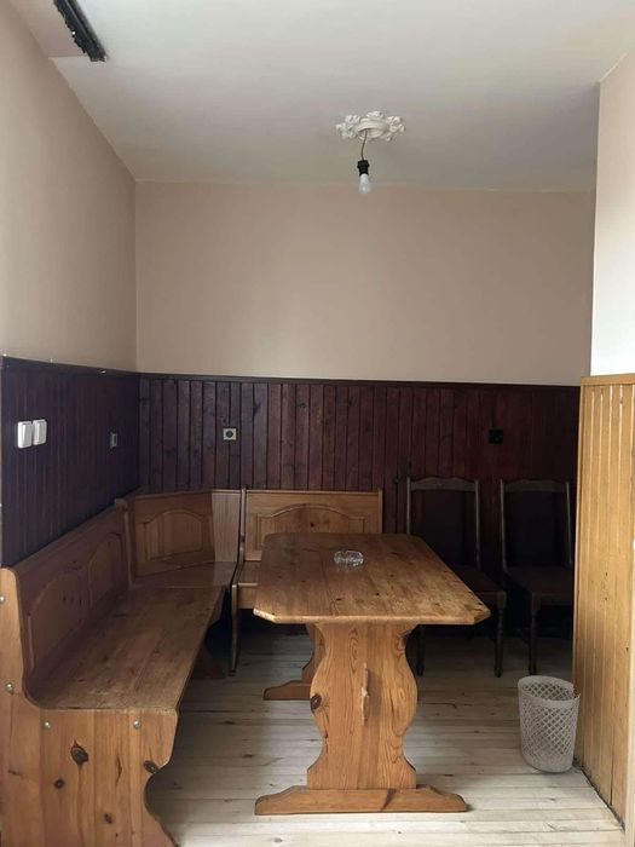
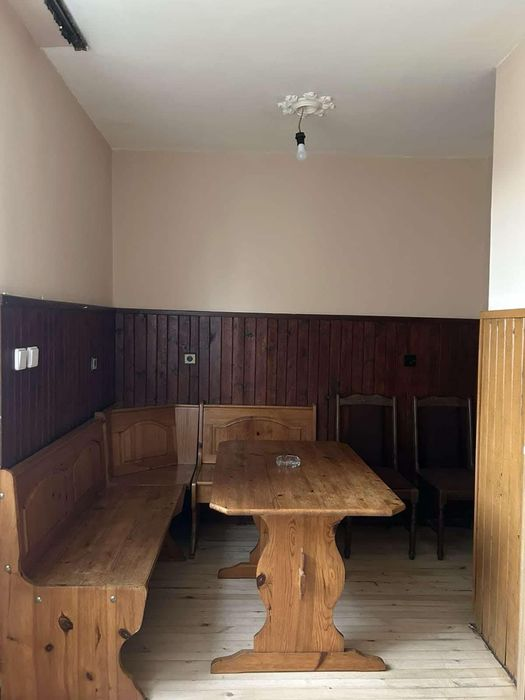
- wastebasket (547, 724)
